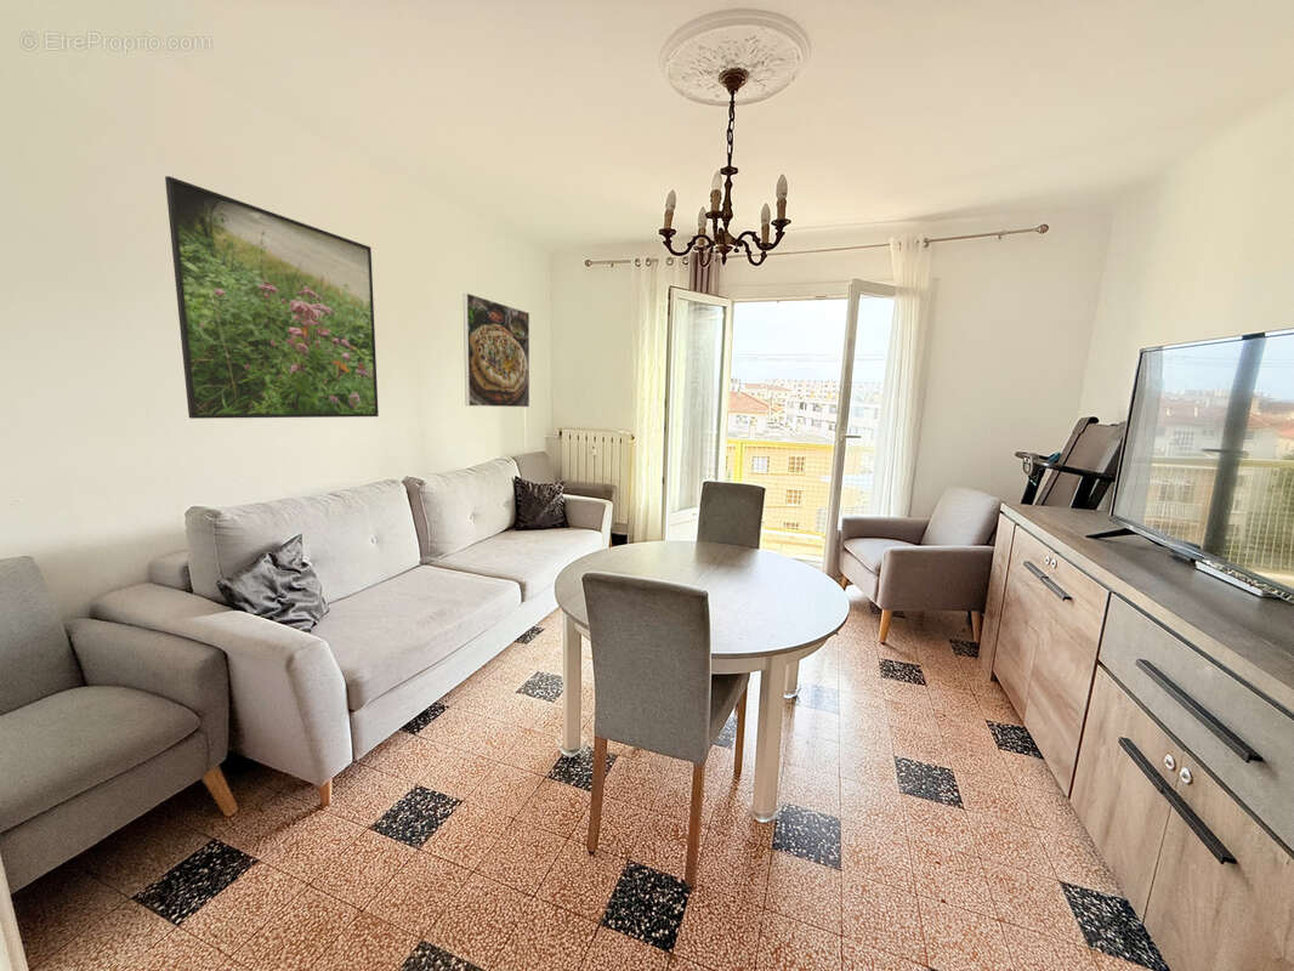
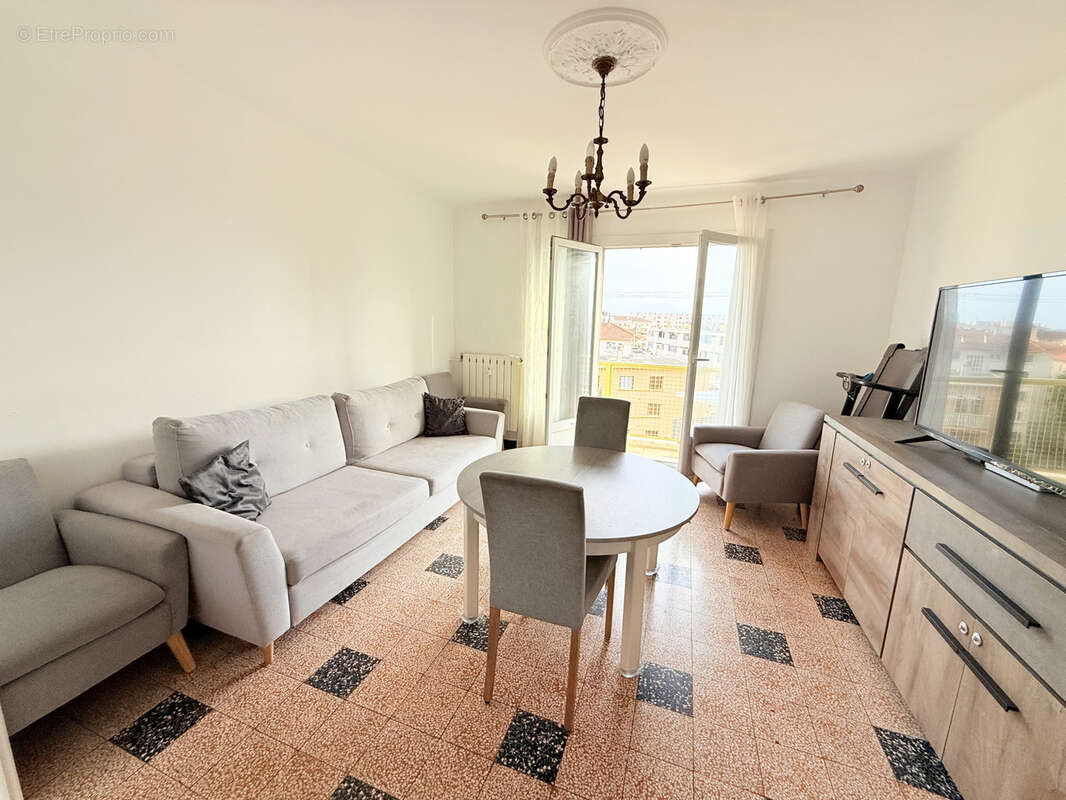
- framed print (293, 320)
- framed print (499, 356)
